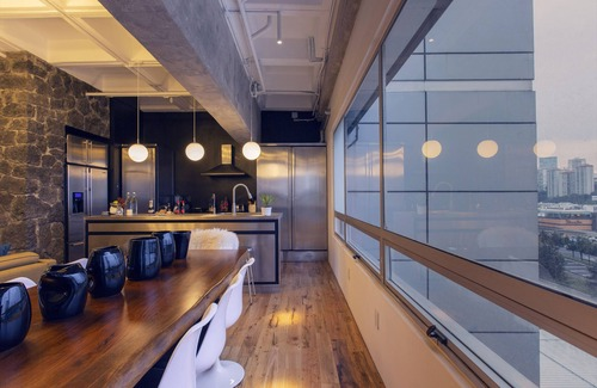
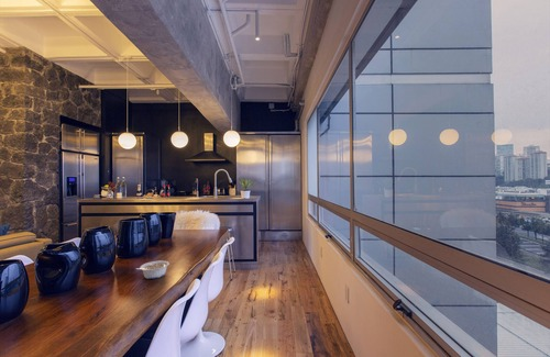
+ legume (154, 269)
